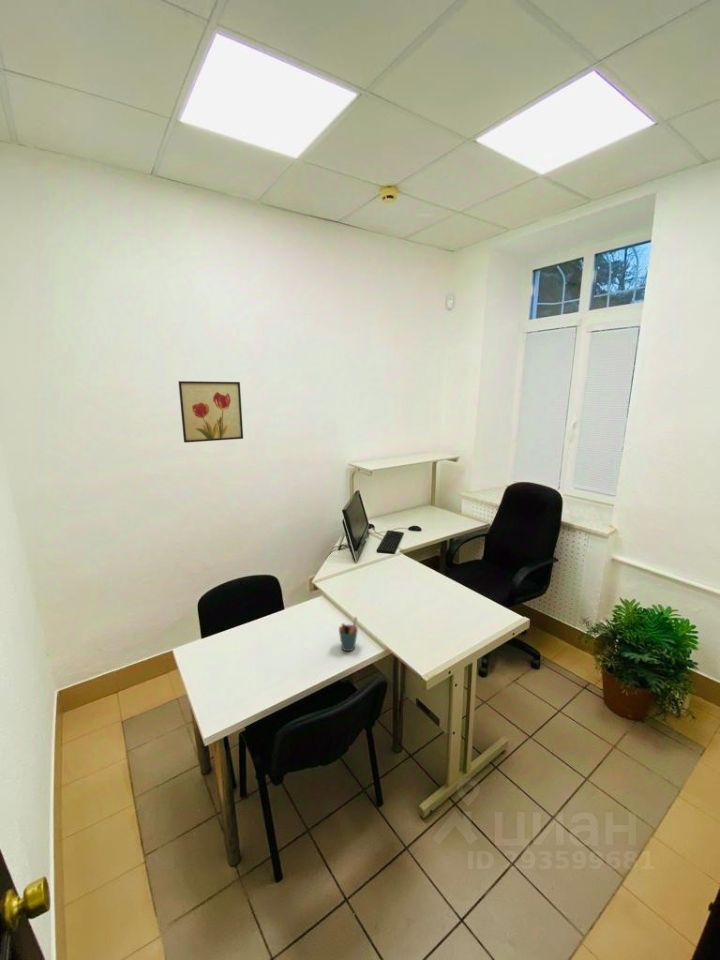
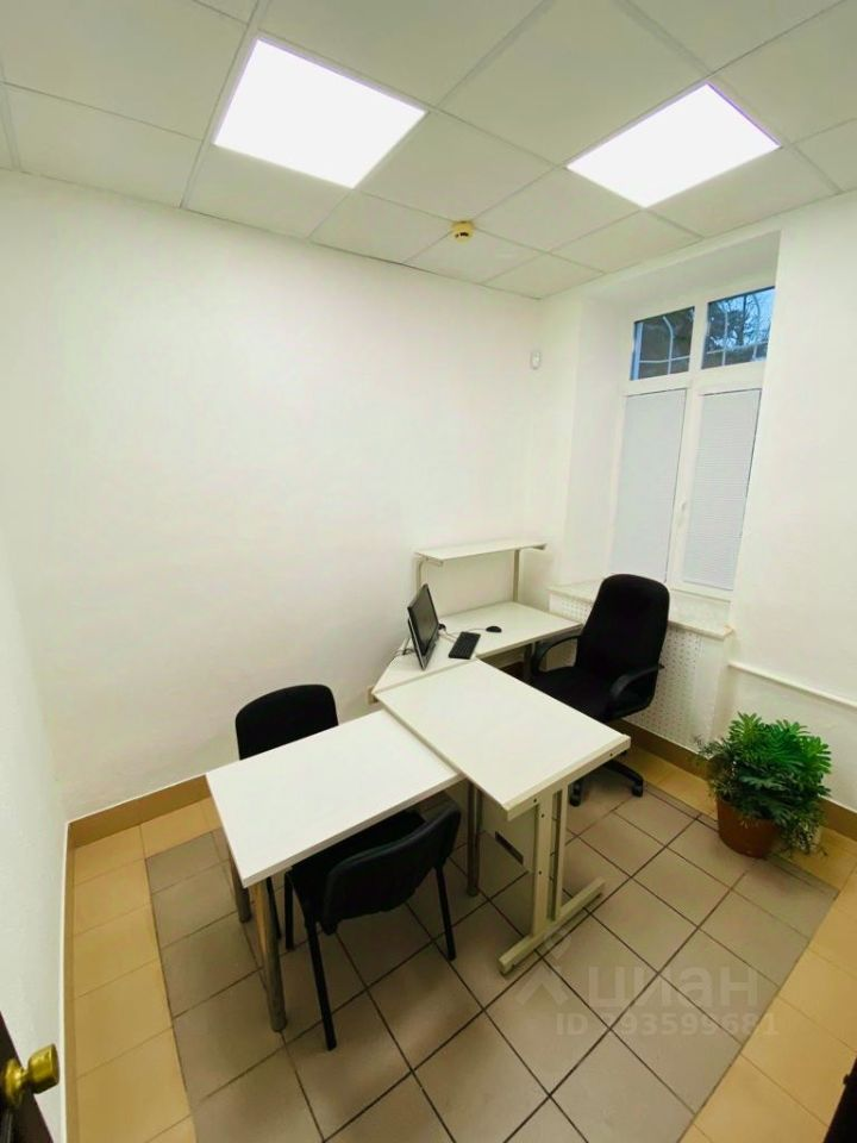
- wall art (212, 411)
- pen holder (348, 634)
